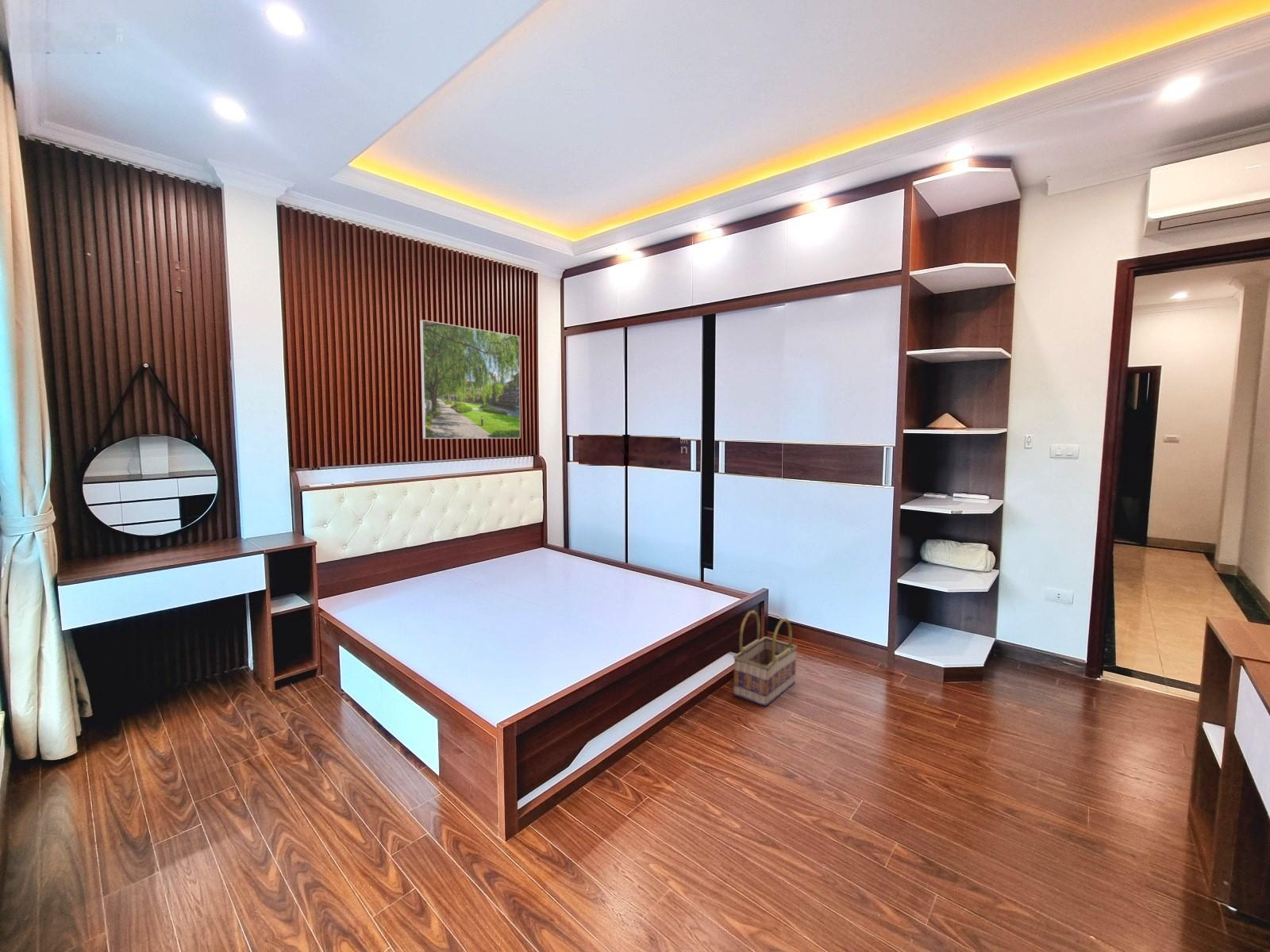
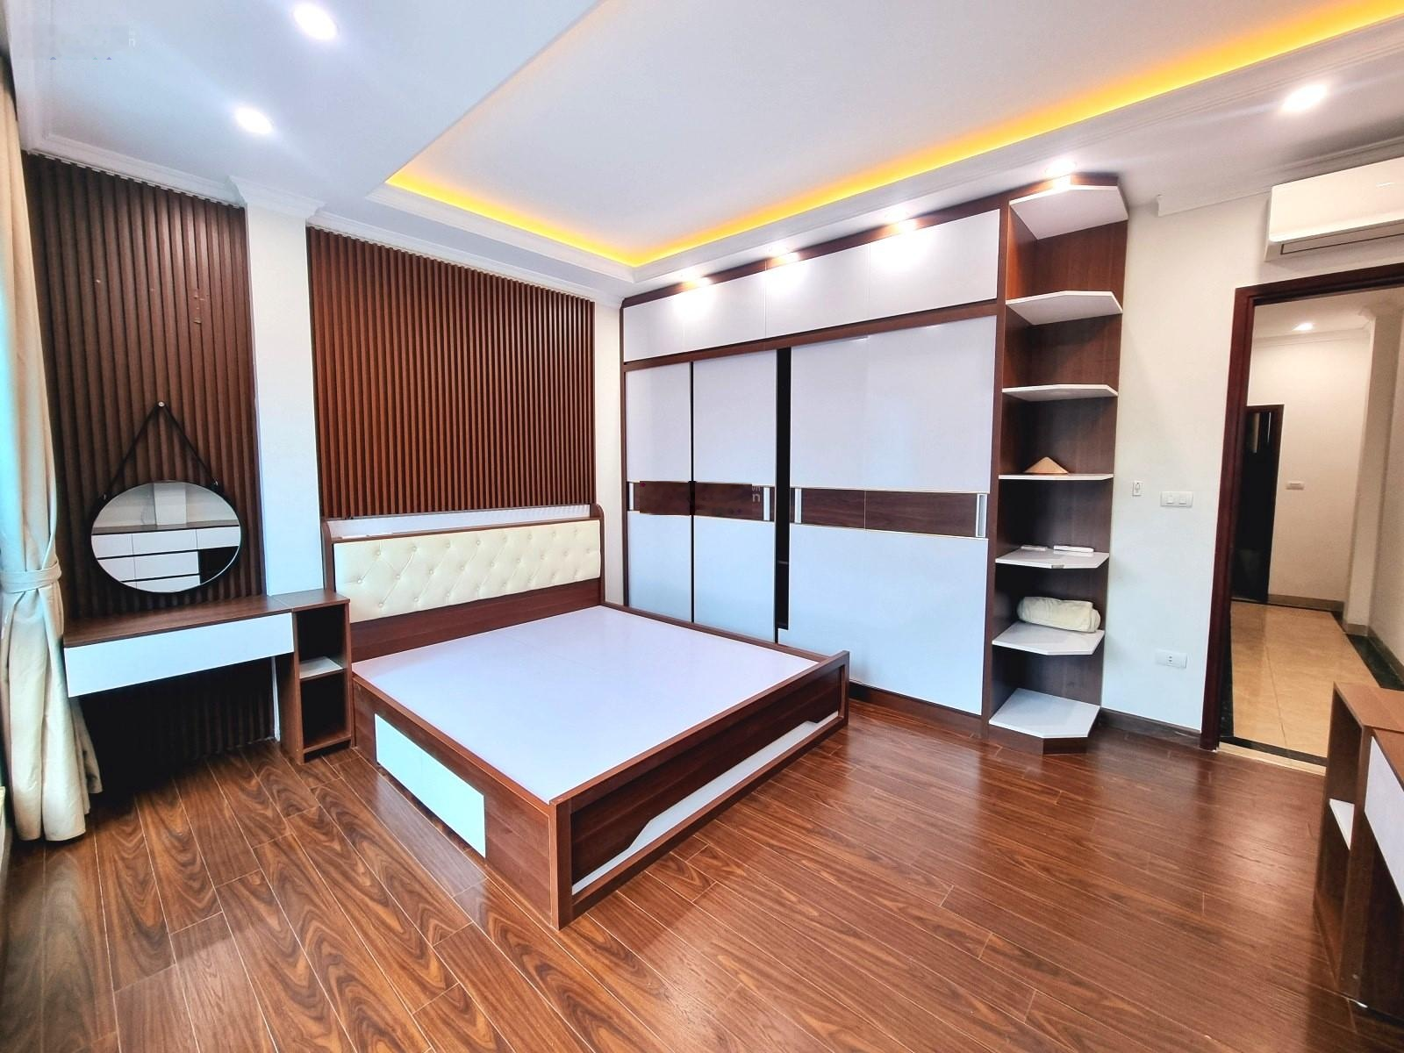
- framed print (474, 384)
- basket (765, 651)
